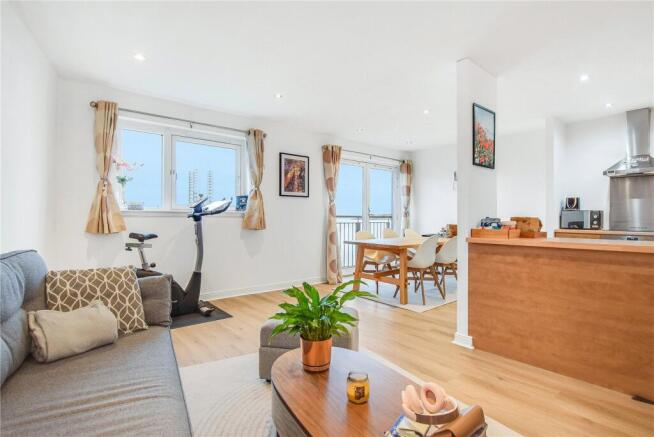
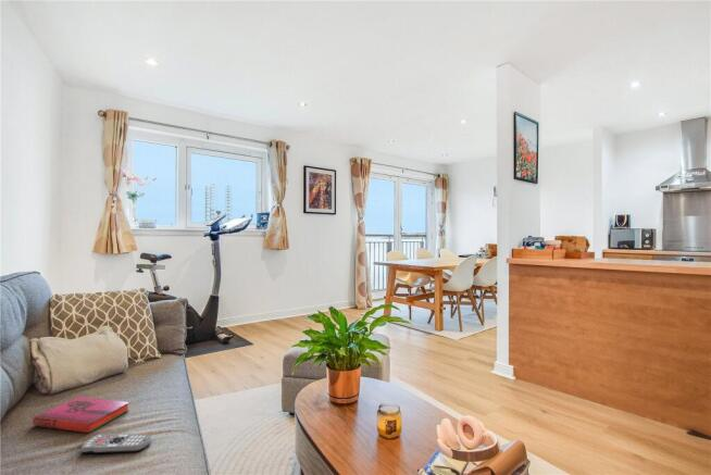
+ remote control (117, 442)
+ hardback book (83, 413)
